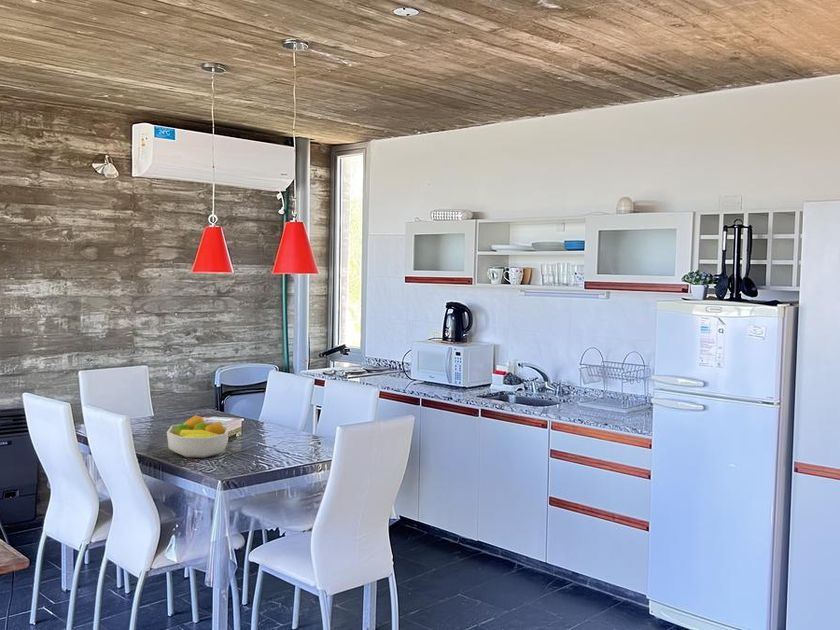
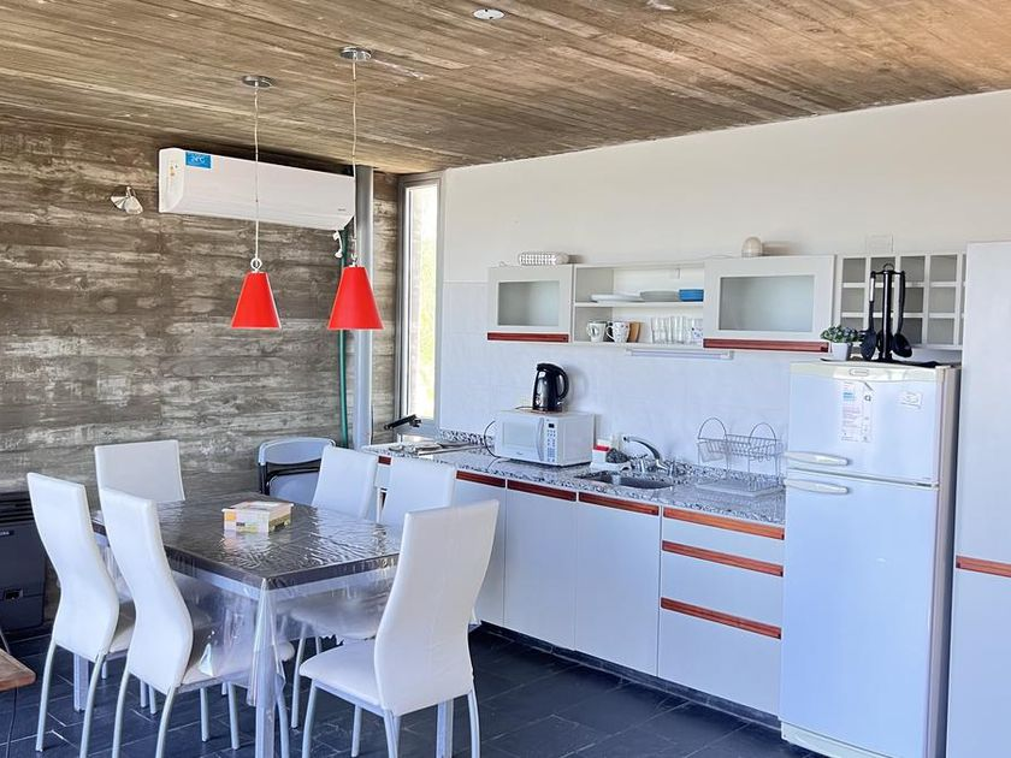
- fruit bowl (198, 435)
